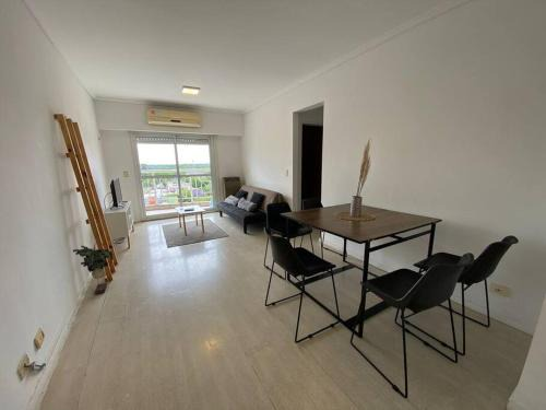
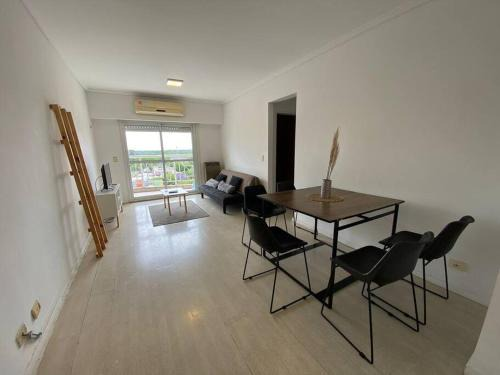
- decorative plant (95, 269)
